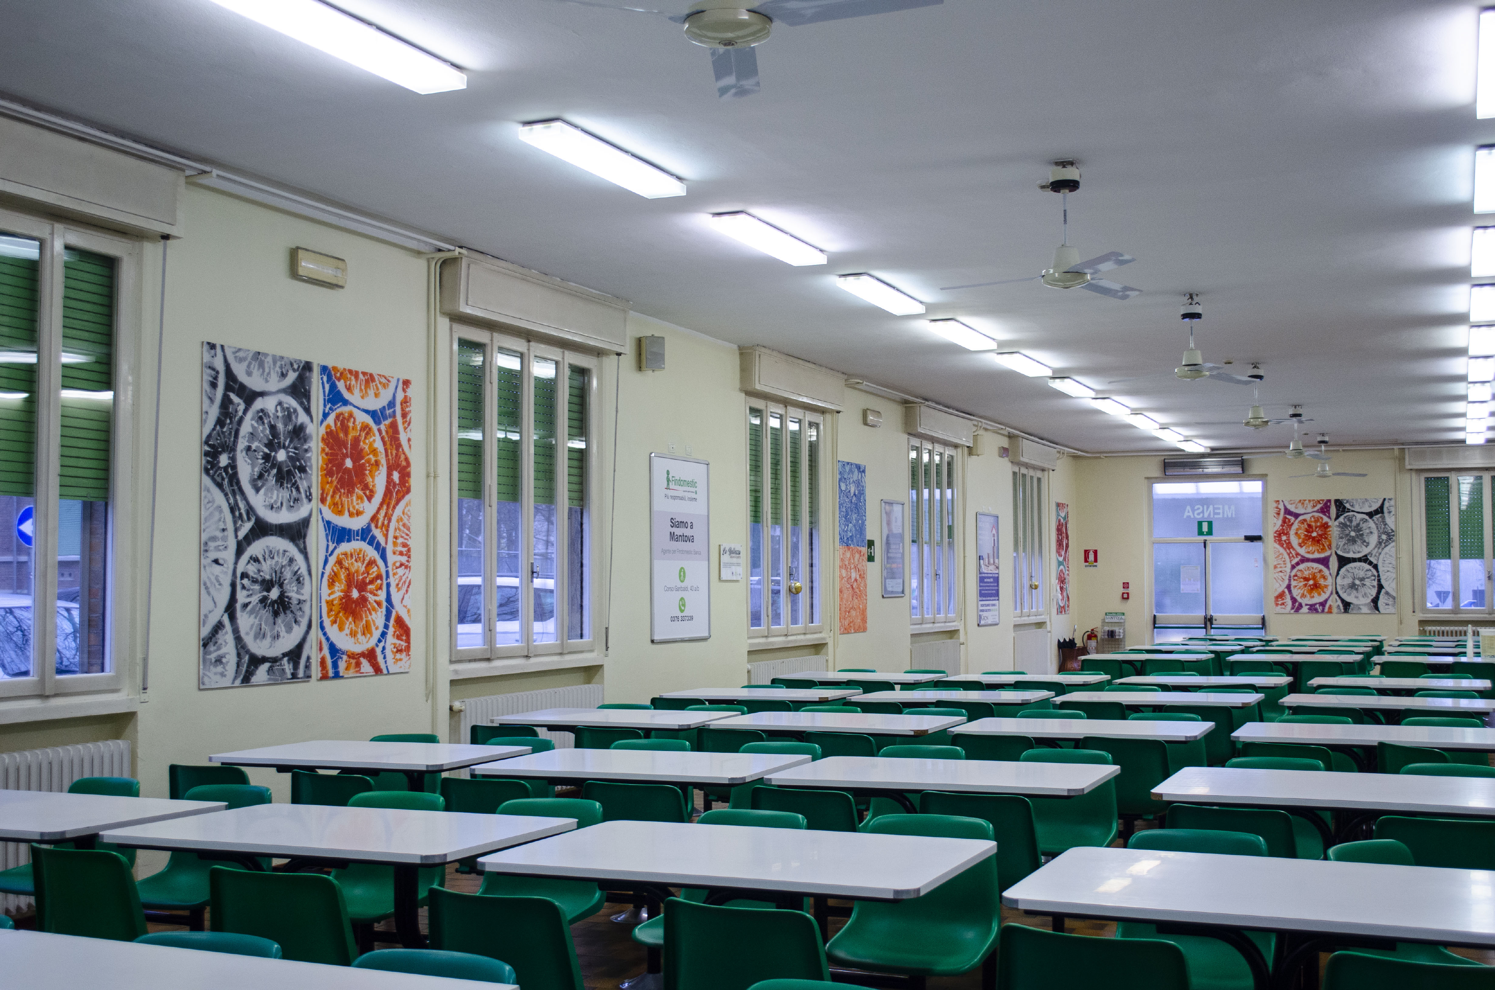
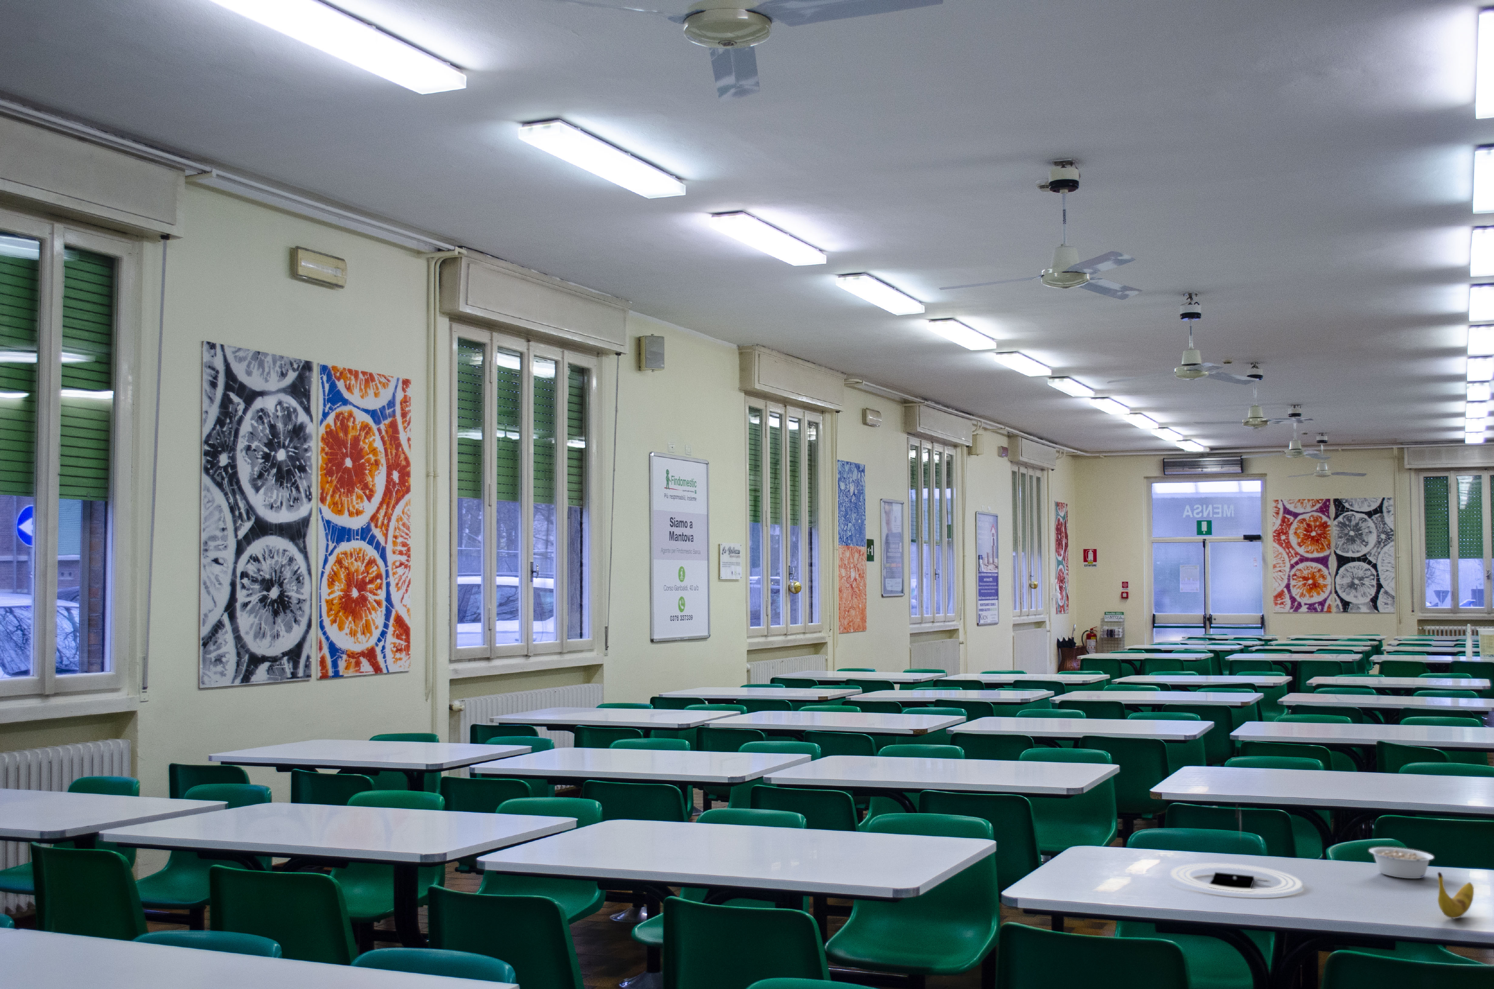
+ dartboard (1240, 840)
+ banana (1458, 892)
+ legume (1403, 862)
